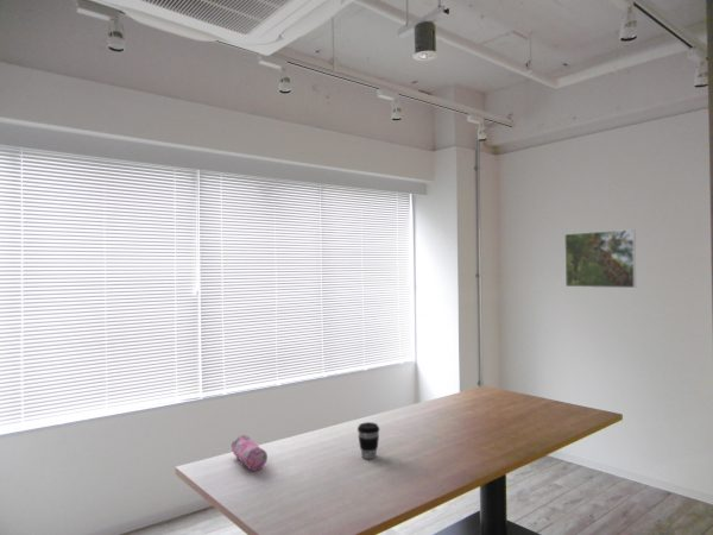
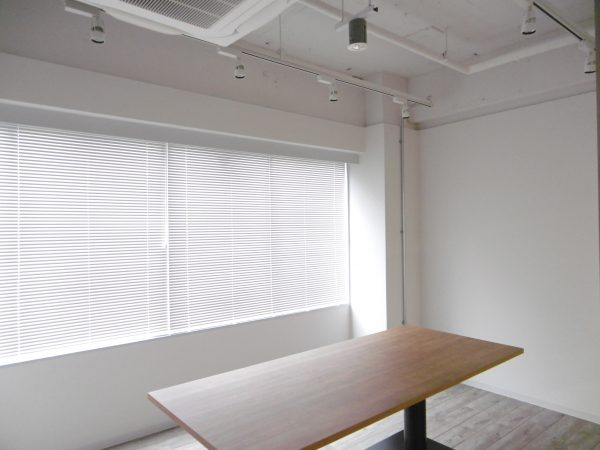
- coffee cup (368, 440)
- pencil case (248, 451)
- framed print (598, 259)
